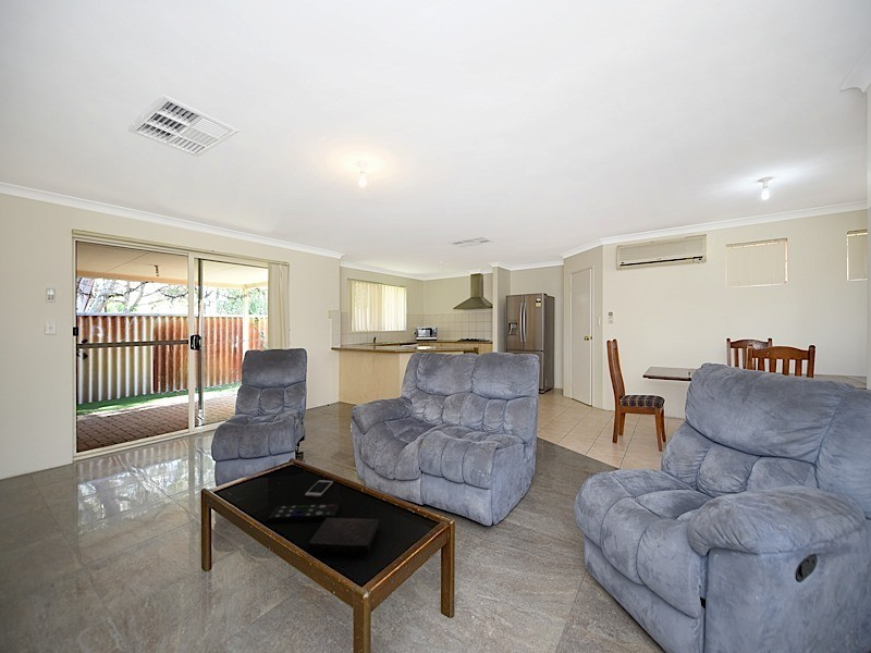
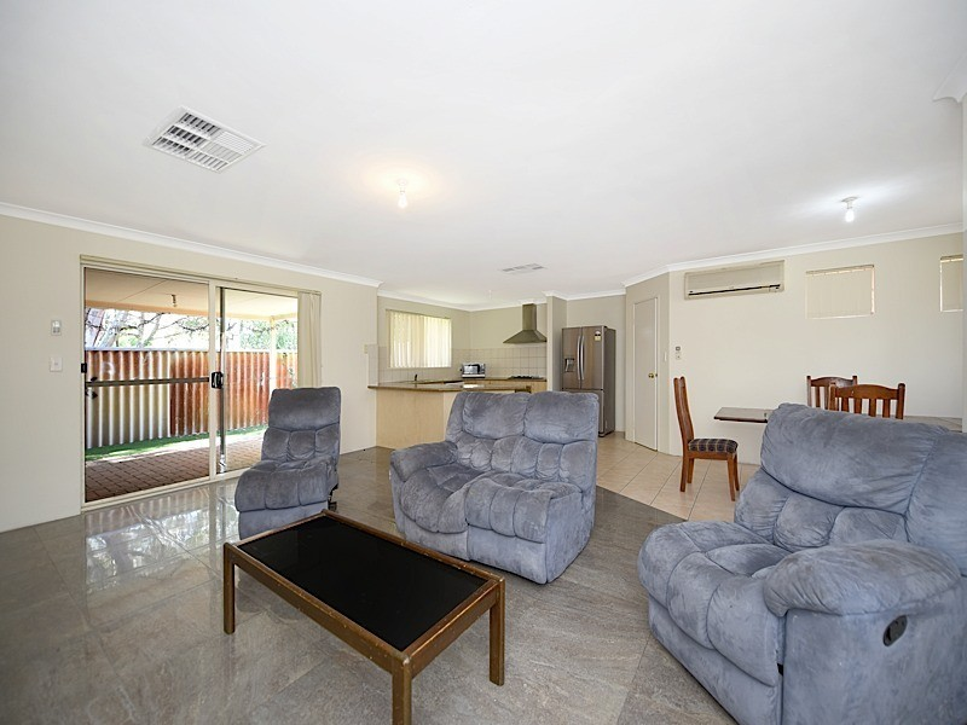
- cell phone (319, 488)
- book (345, 533)
- remote control (304, 512)
